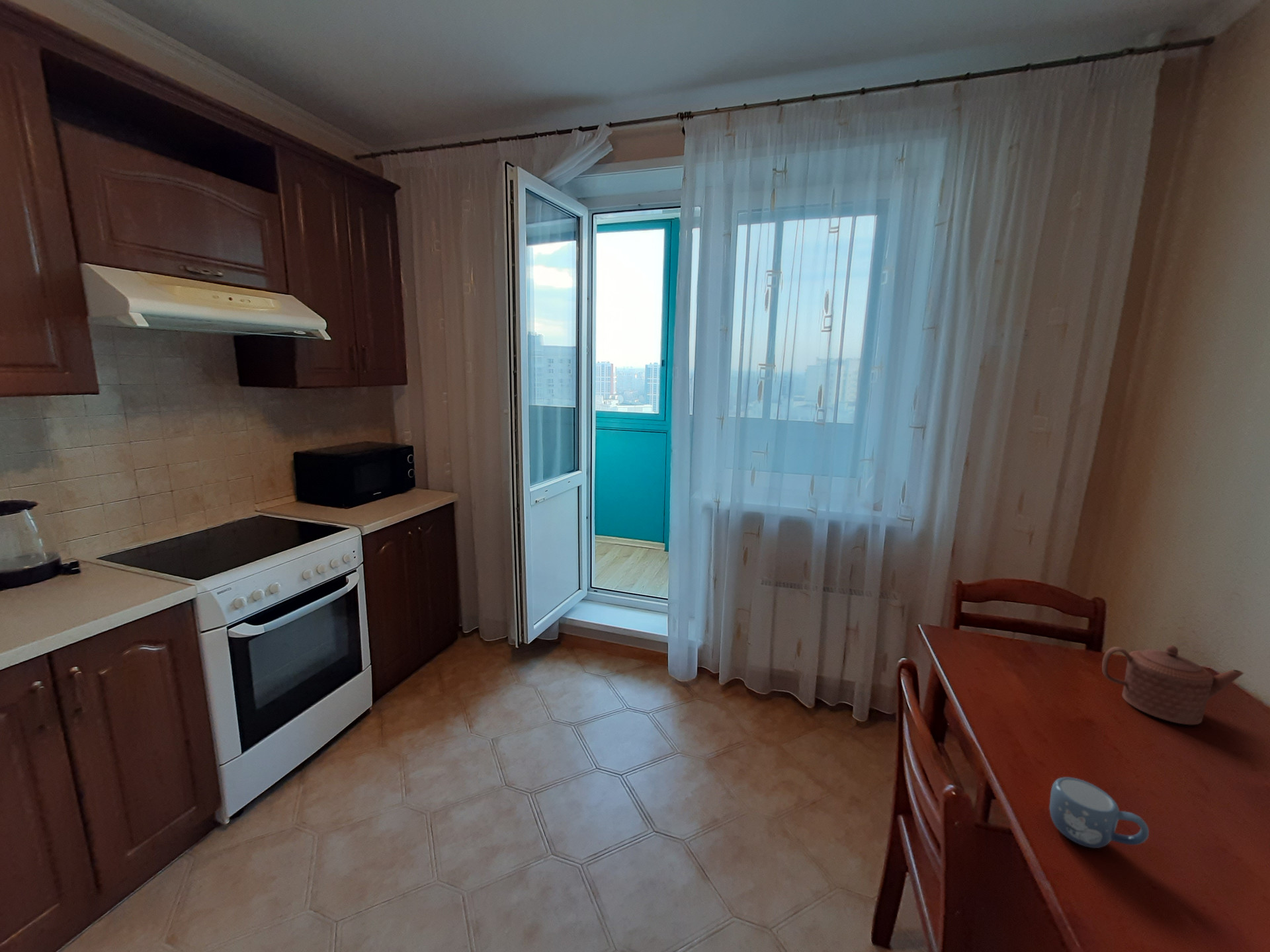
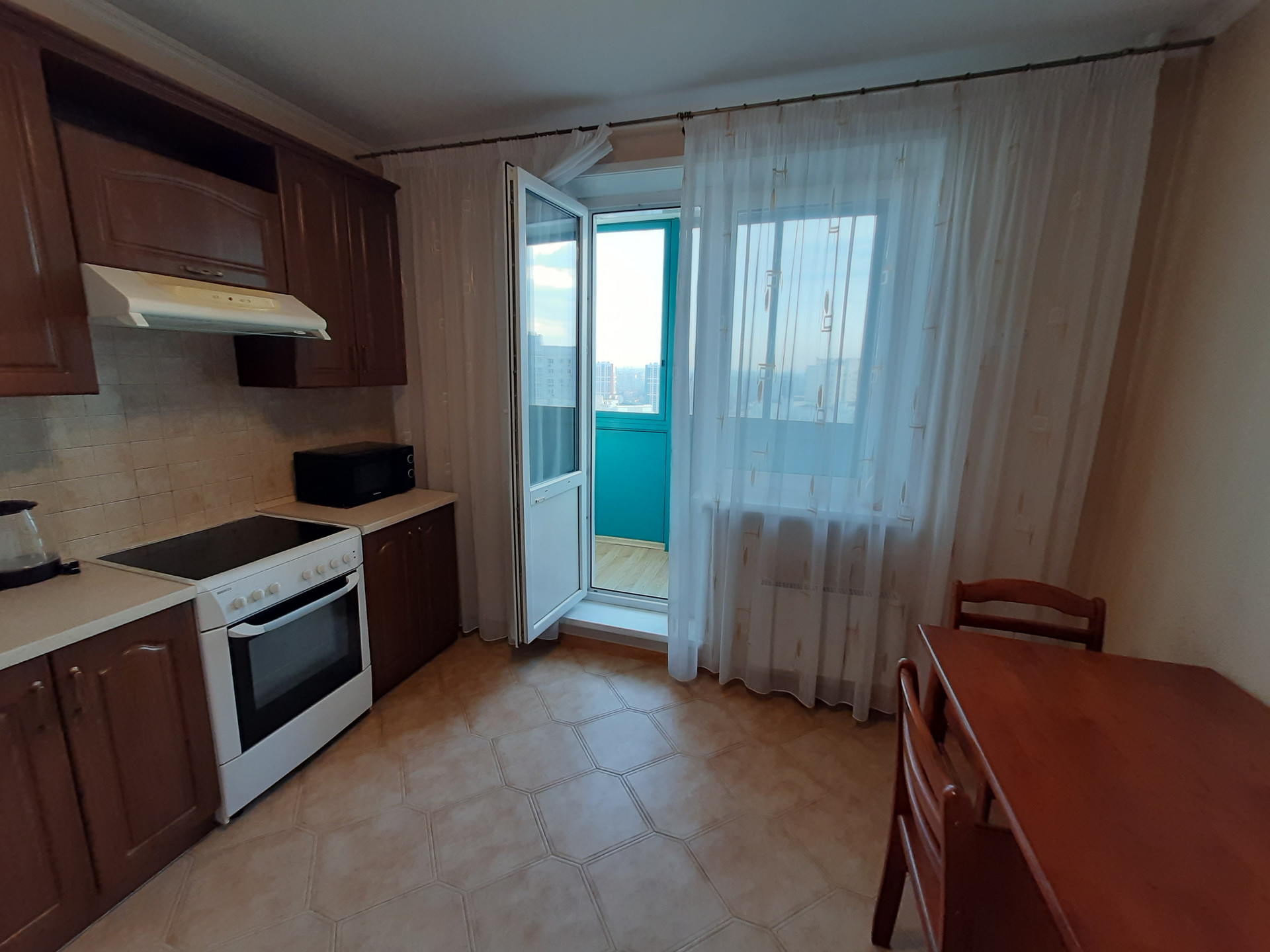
- mug (1096, 820)
- teapot (1167, 677)
